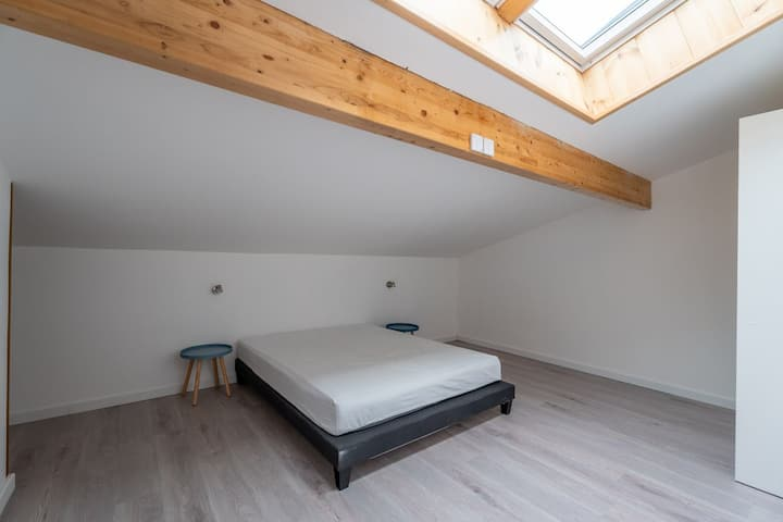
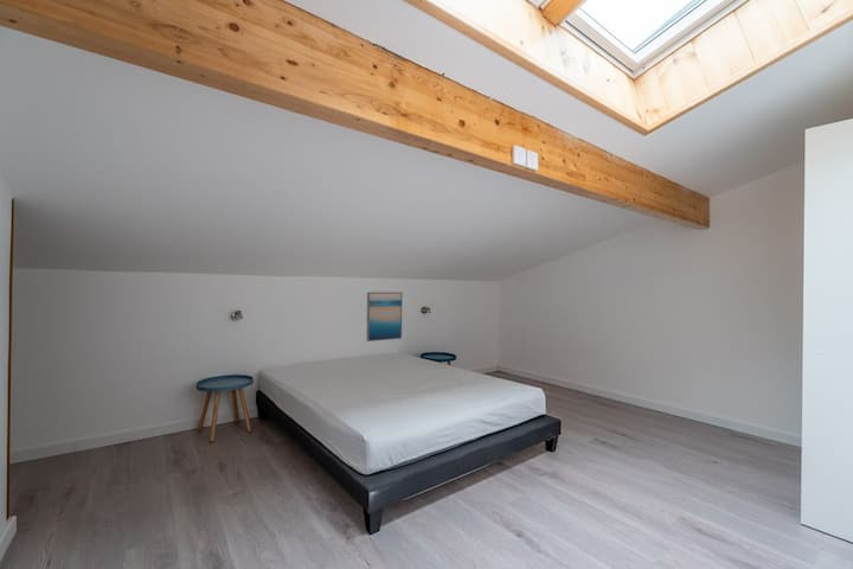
+ wall art (384, 315)
